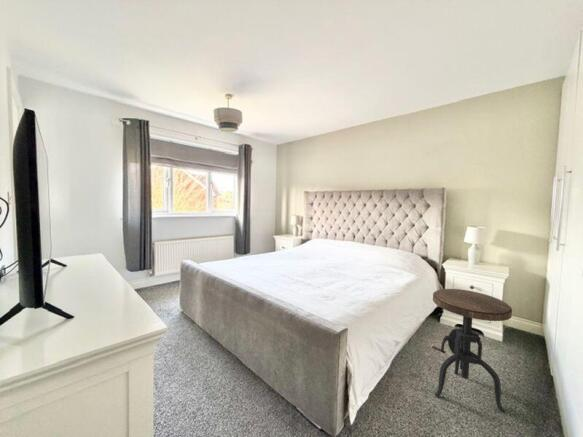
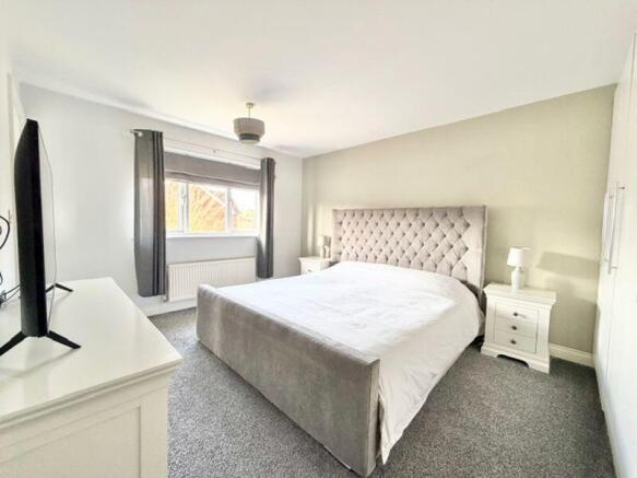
- side table (467, 346)
